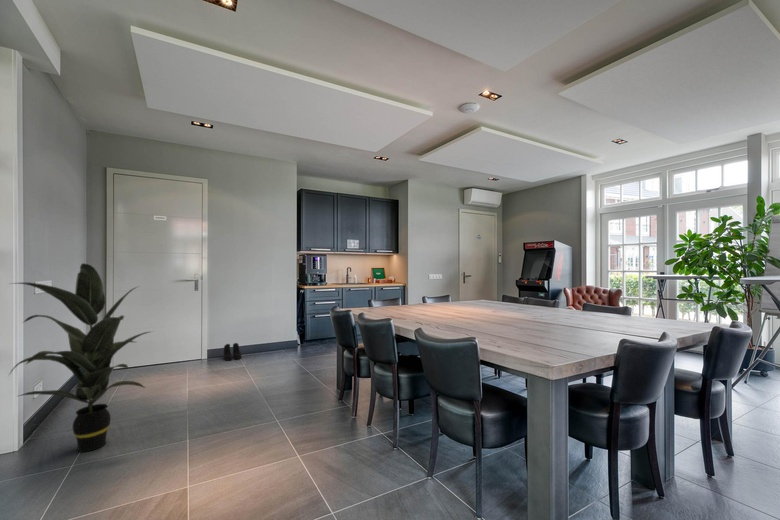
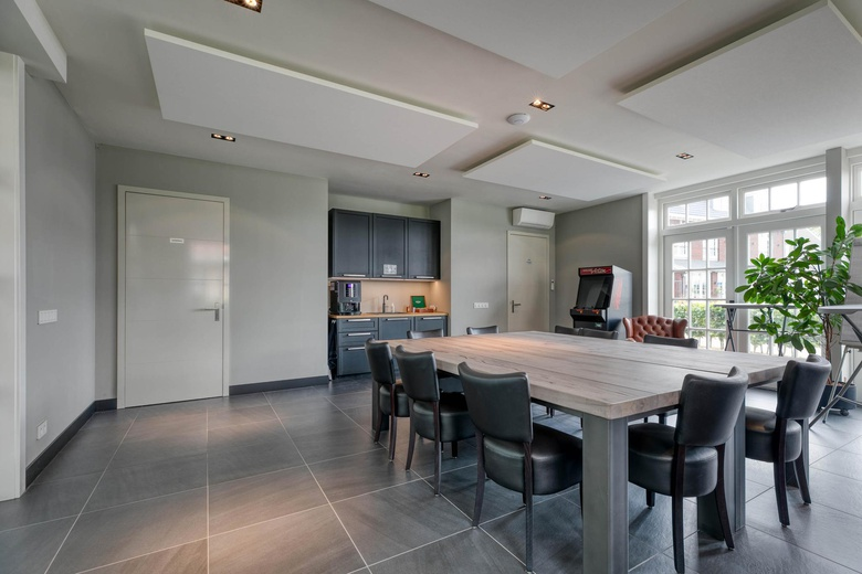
- boots (233, 351)
- indoor plant (84, 356)
